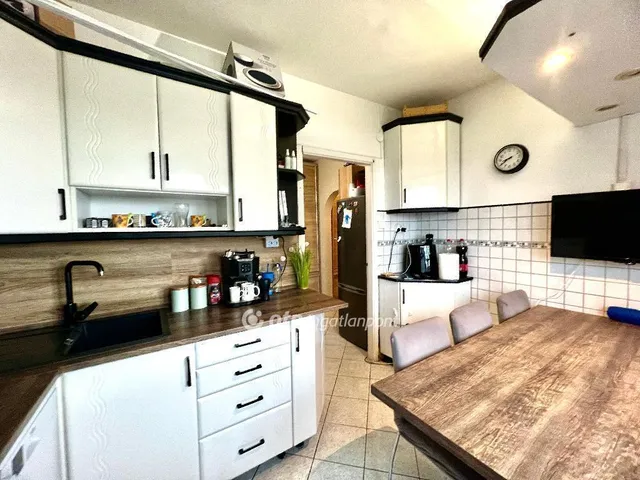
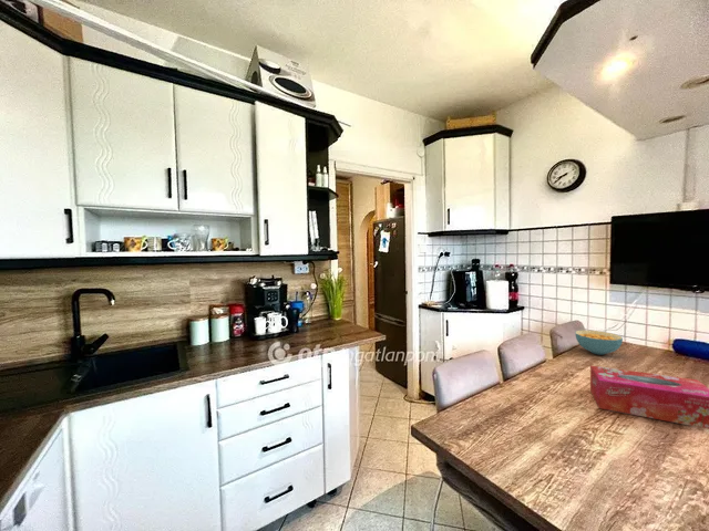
+ tissue box (647, 394)
+ cereal bowl (597, 343)
